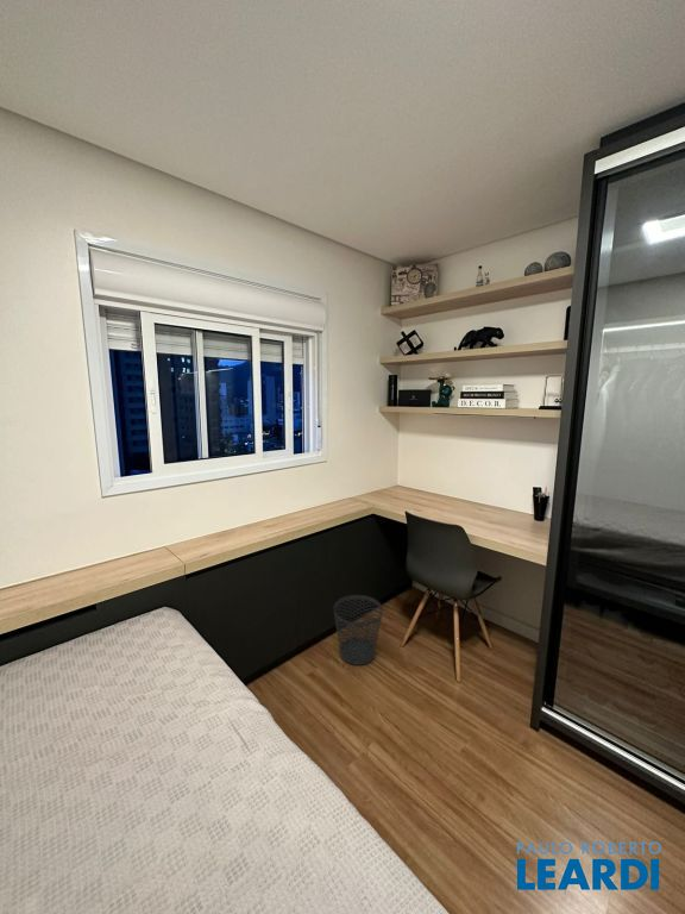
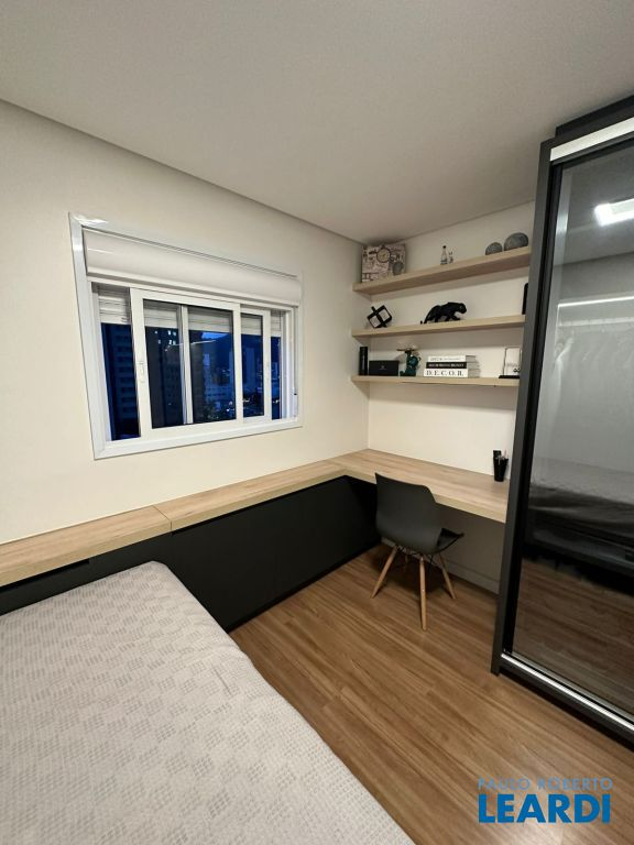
- wastebasket (358, 631)
